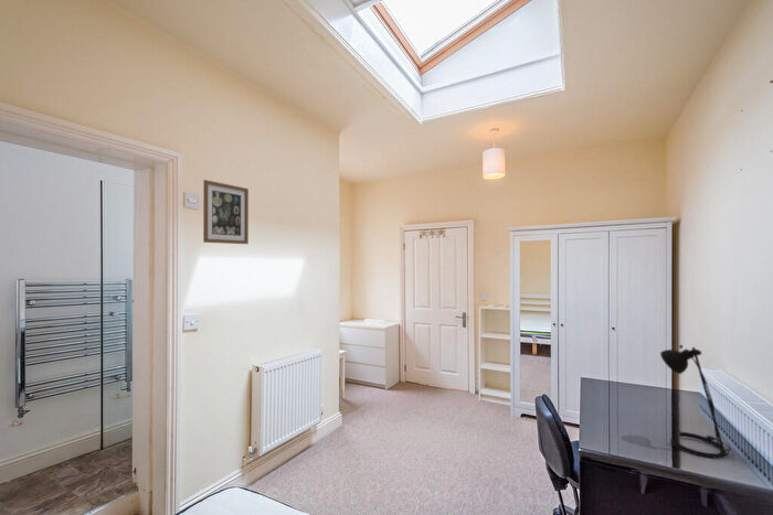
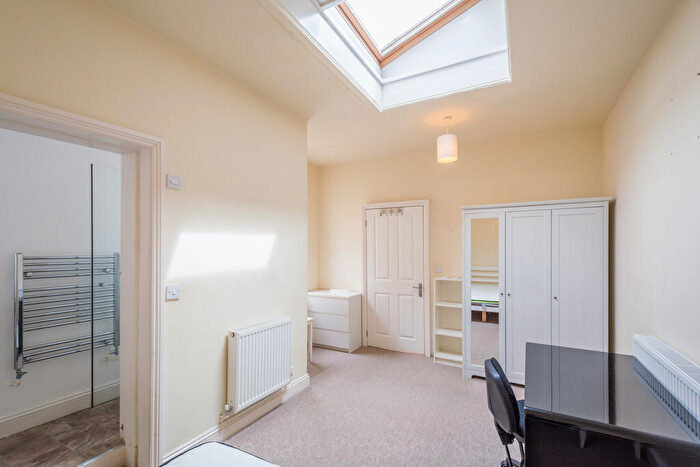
- wall art (226, 213)
- desk lamp (705, 391)
